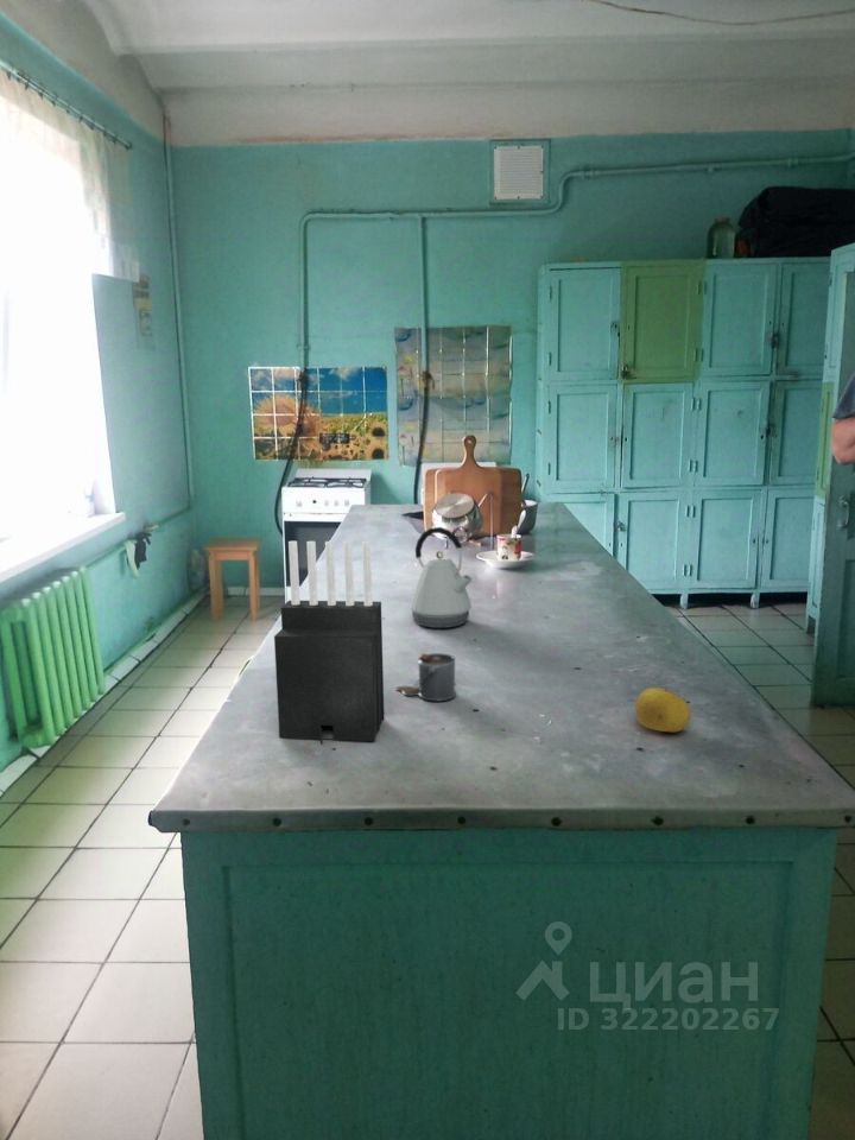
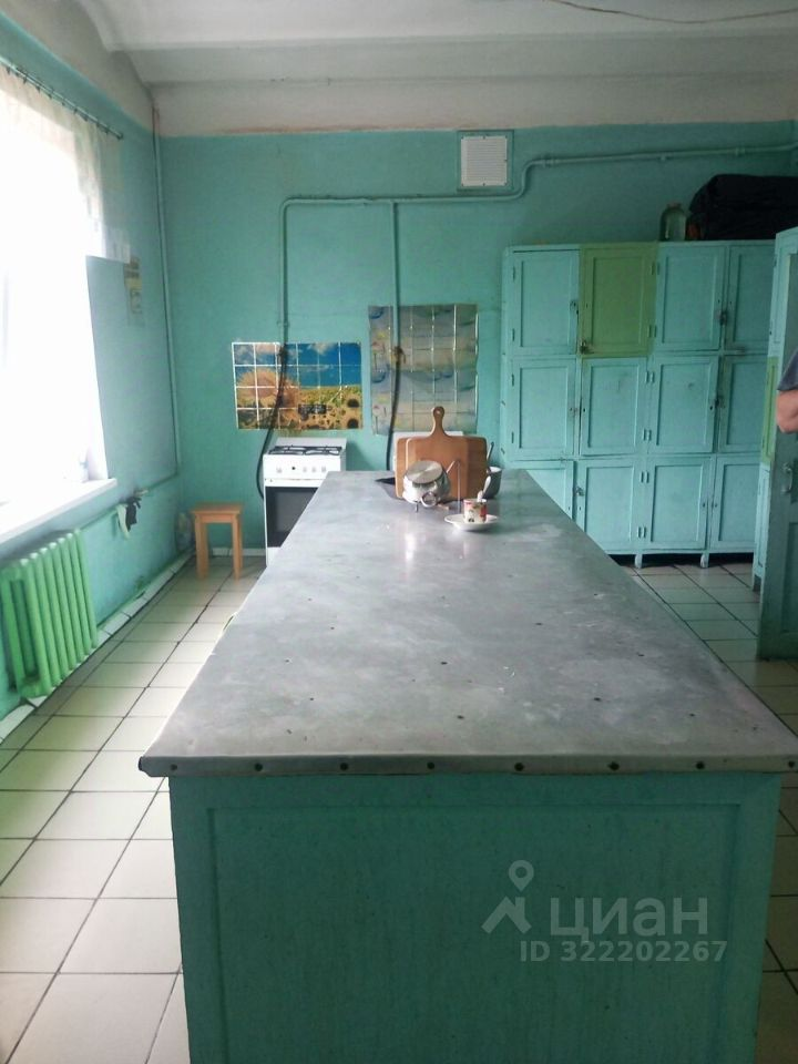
- kettle (442, 575)
- paint can (424, 674)
- fruit (661, 709)
- knife block (328, 640)
